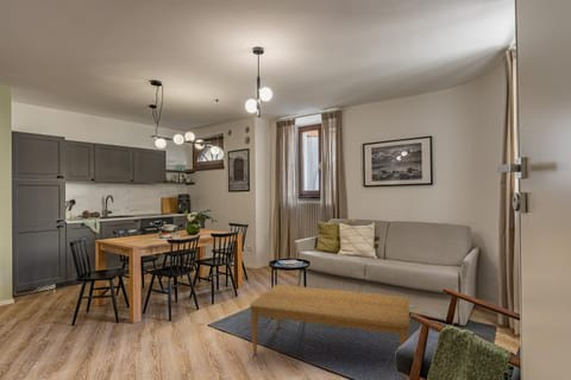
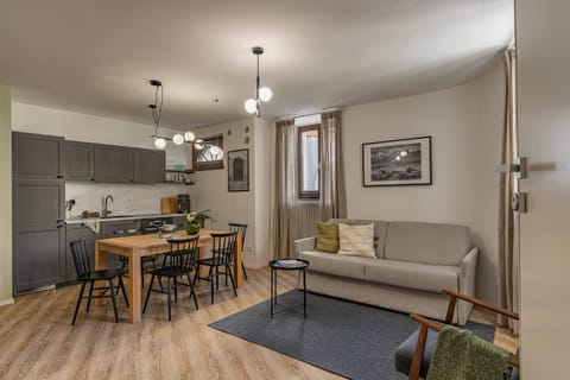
- coffee table (331, 324)
